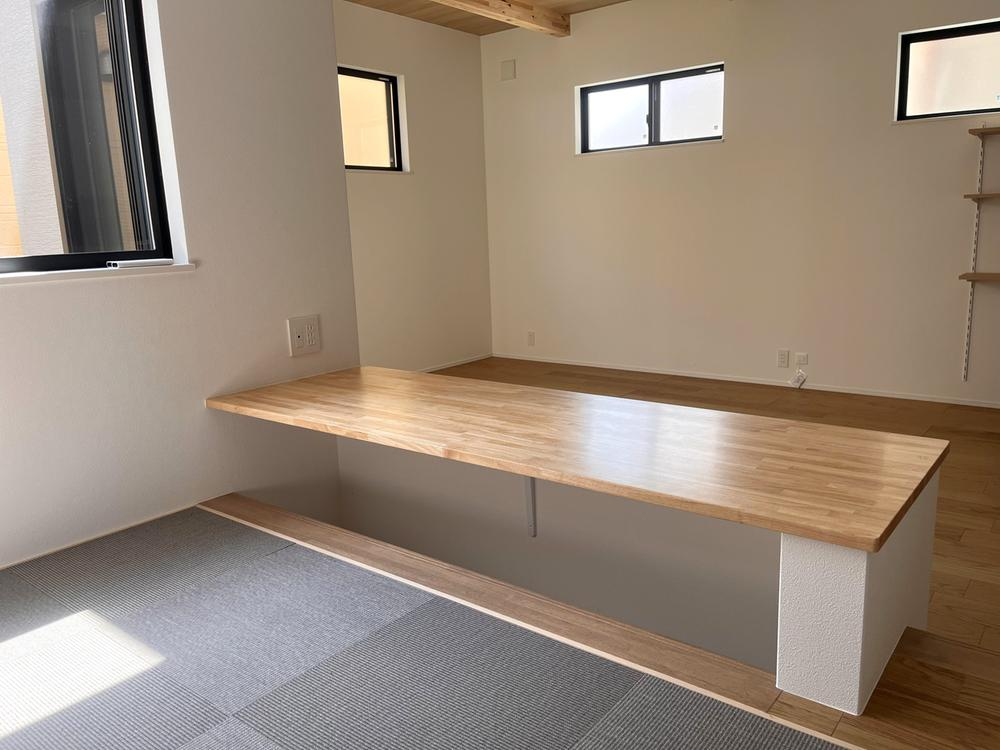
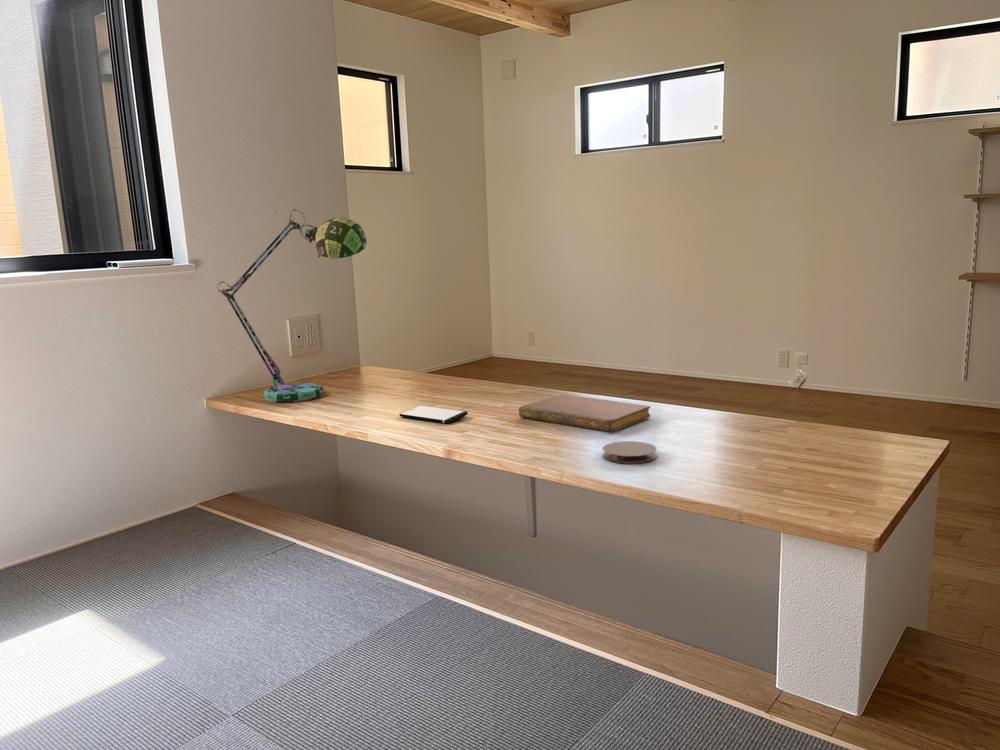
+ desk lamp (318, 256)
+ notebook (584, 411)
+ smartphone (433, 414)
+ coaster (629, 451)
